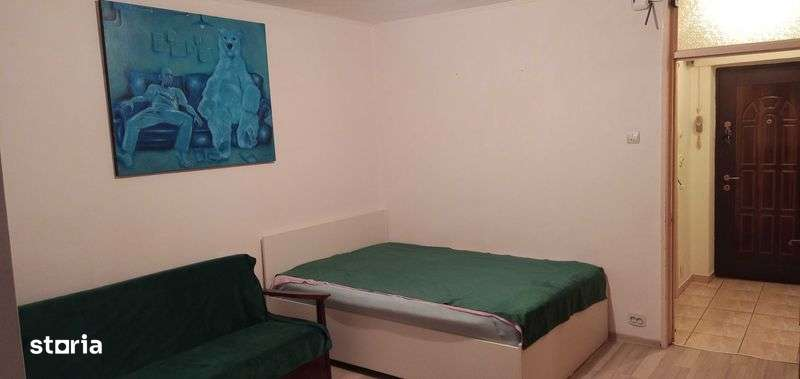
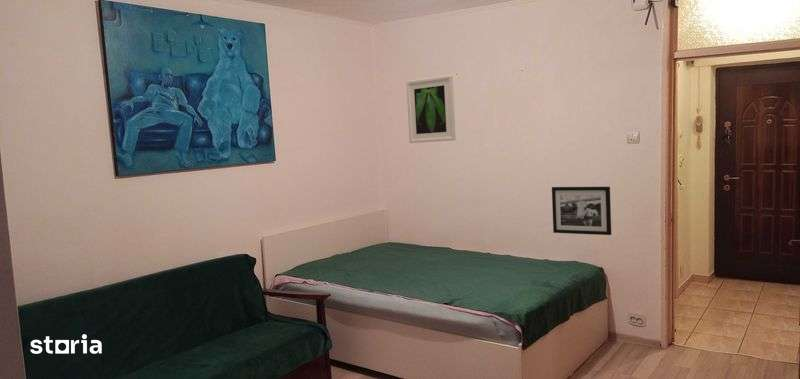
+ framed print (430, 110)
+ picture frame (580, 210)
